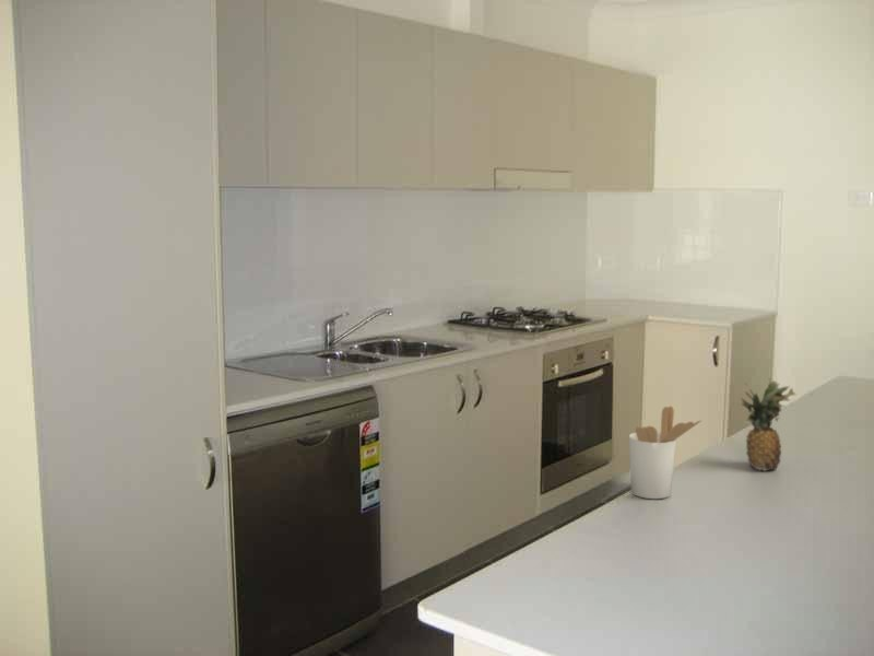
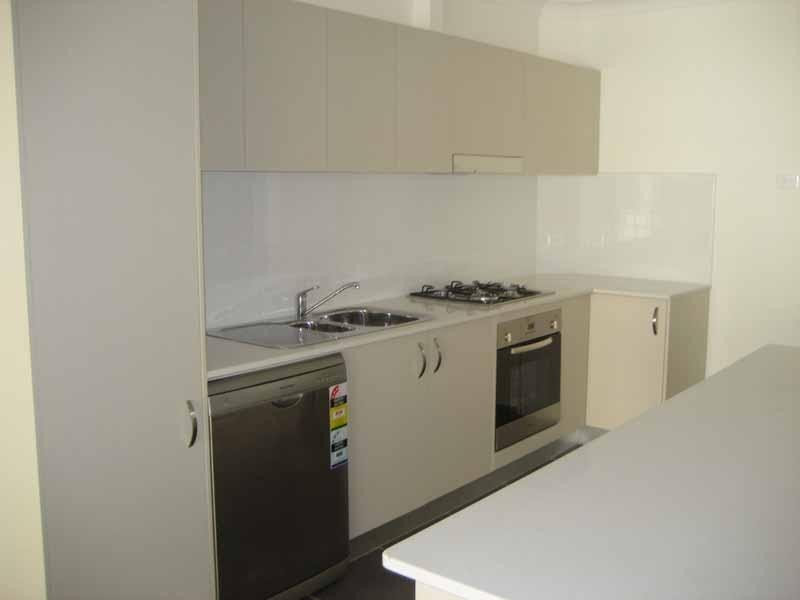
- utensil holder (662, 454)
- fruit (767, 425)
